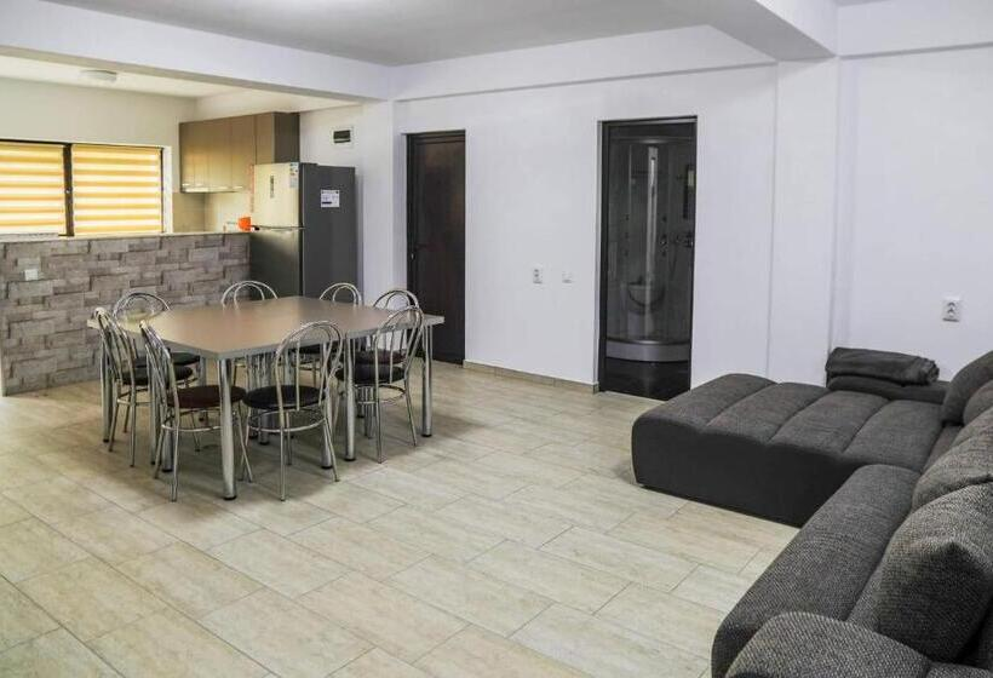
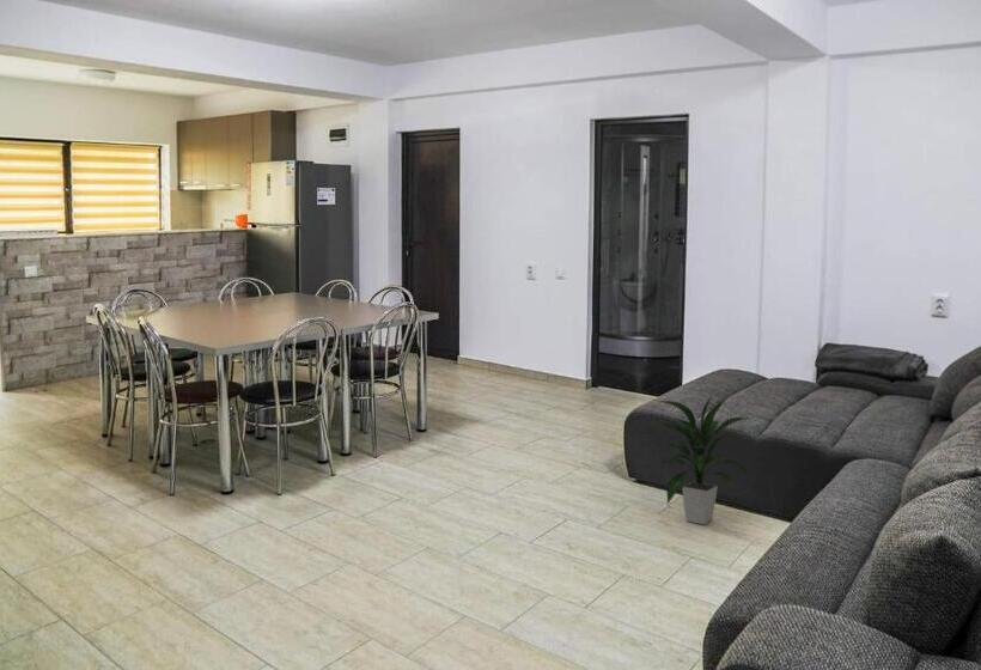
+ indoor plant (696, 456)
